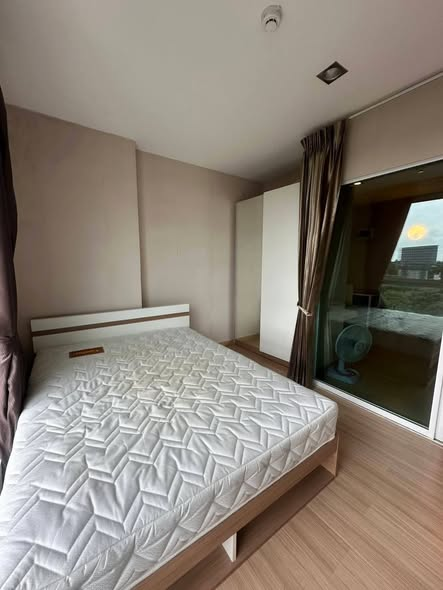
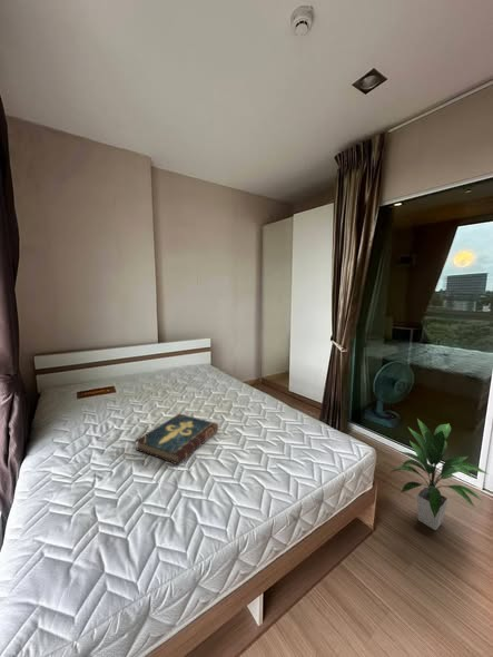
+ book (179, 435)
+ indoor plant (431, 471)
